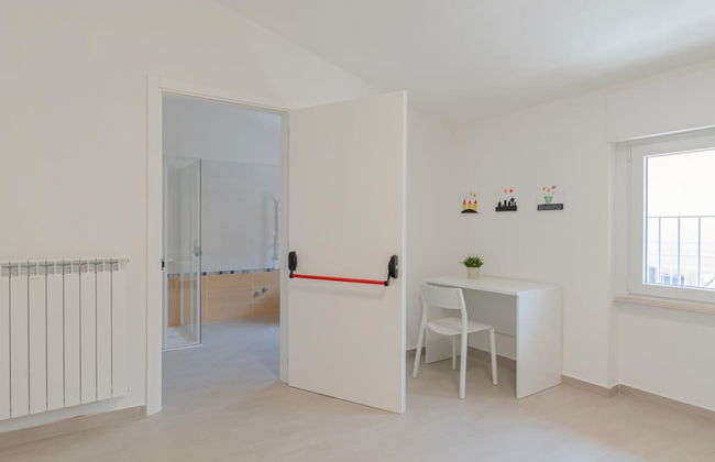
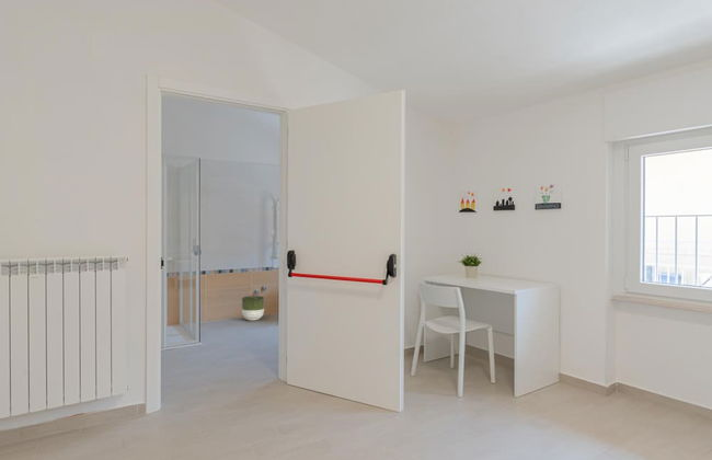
+ planter (253, 308)
